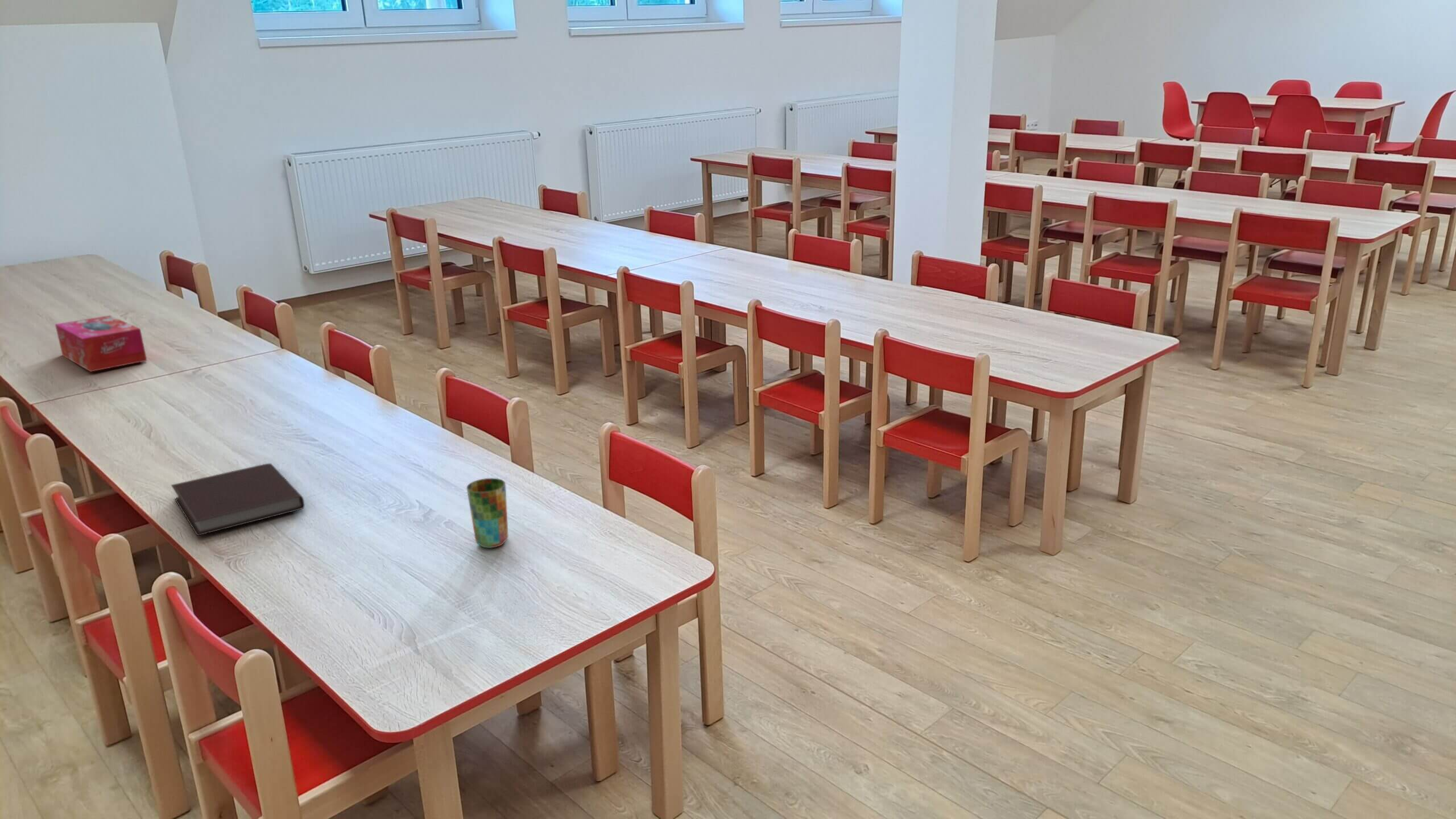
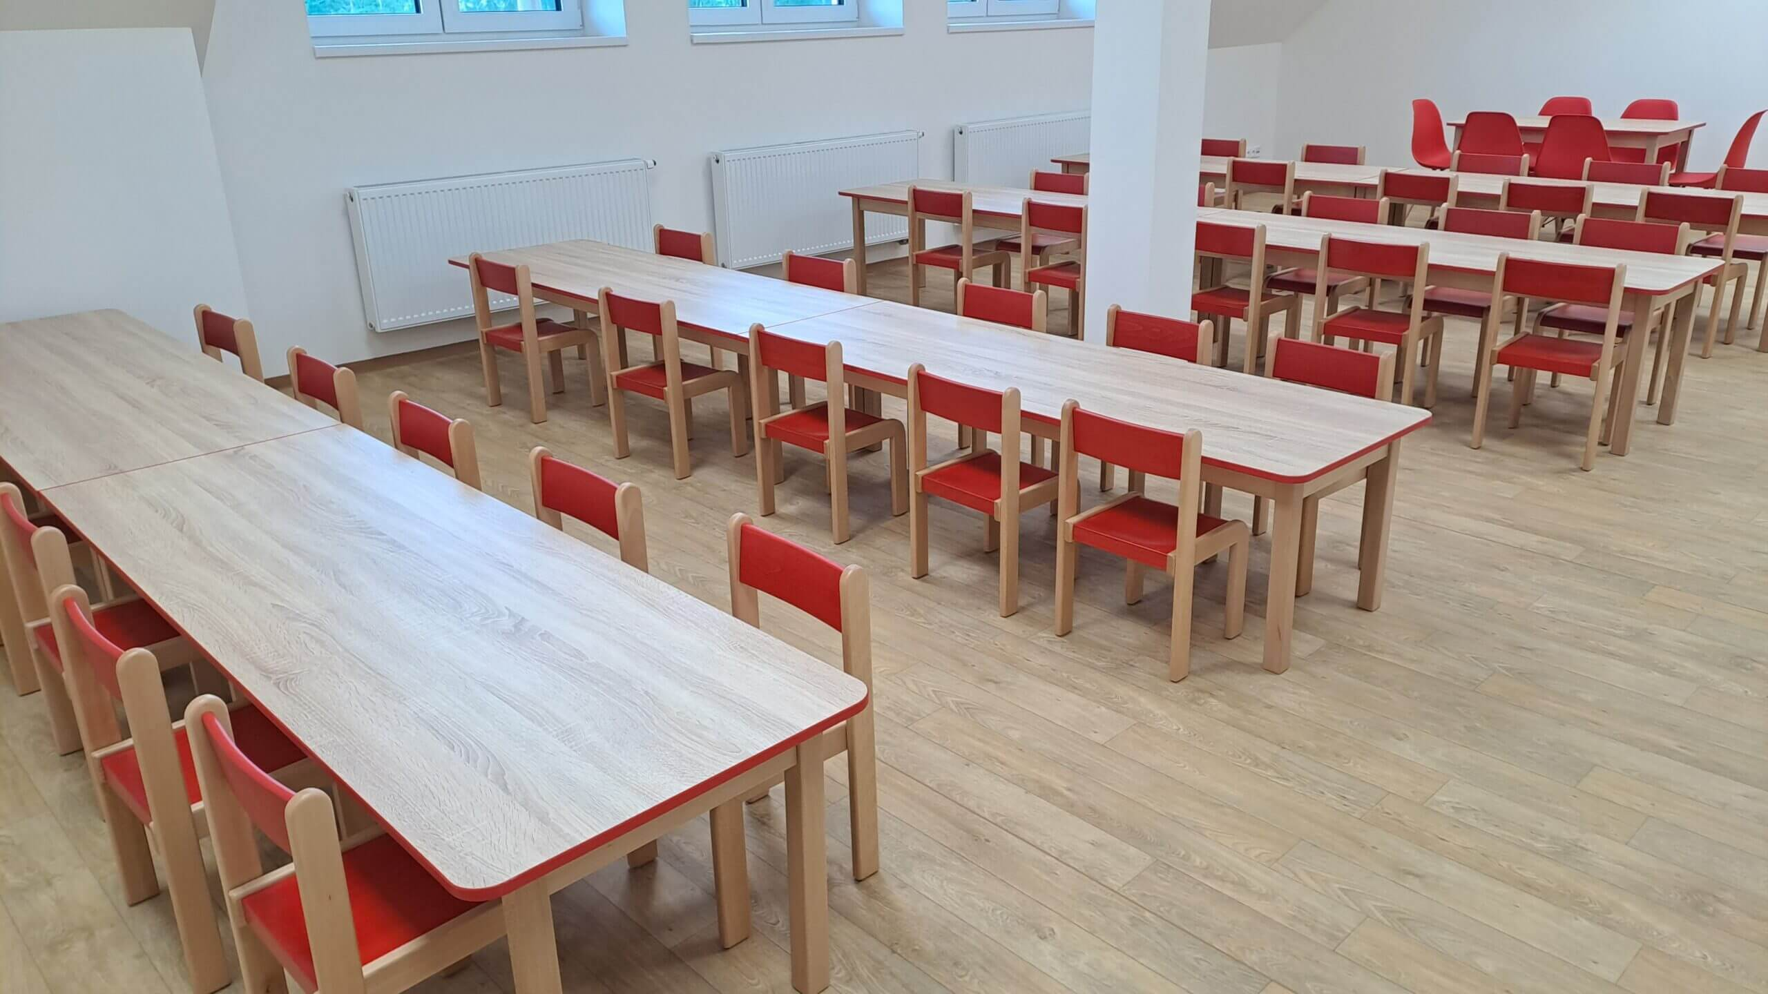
- cup (489, 514)
- tissue box (100, 342)
- notebook (237, 497)
